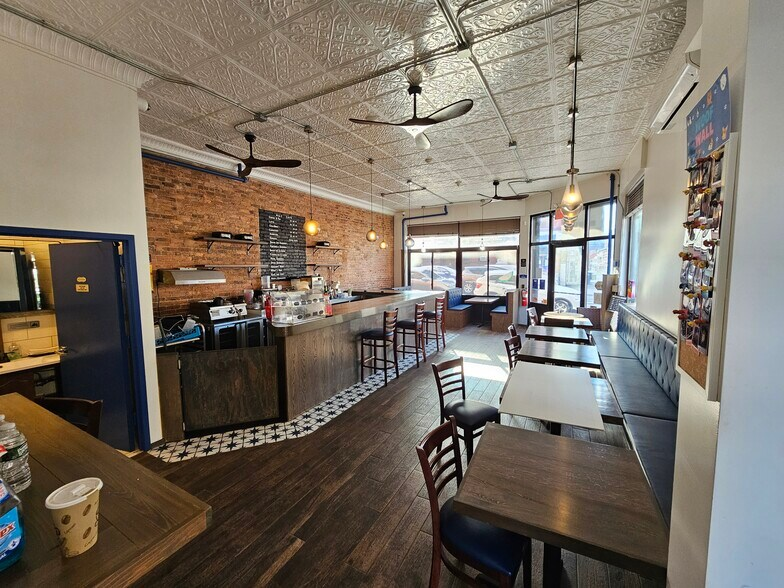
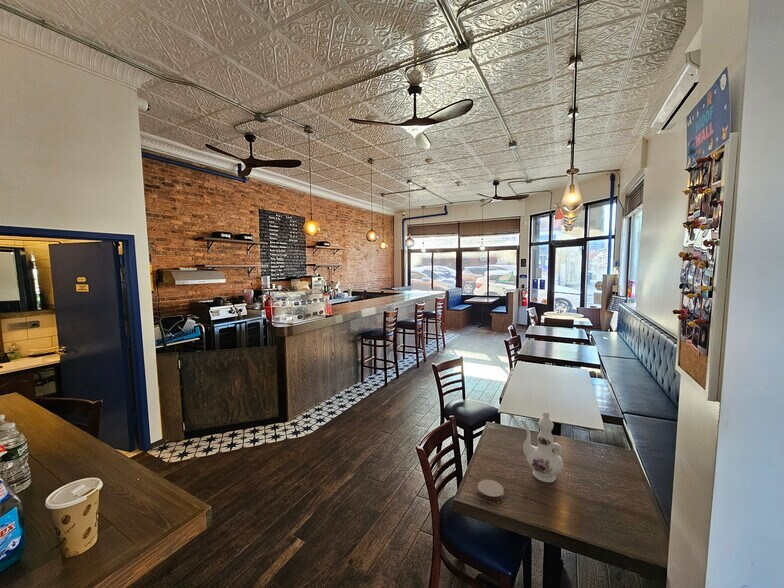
+ coaster (490, 489)
+ chinaware (540, 442)
